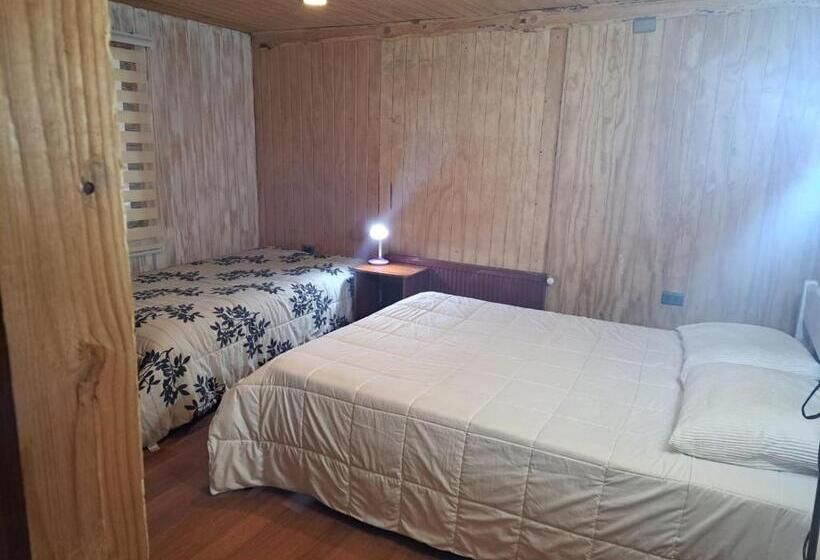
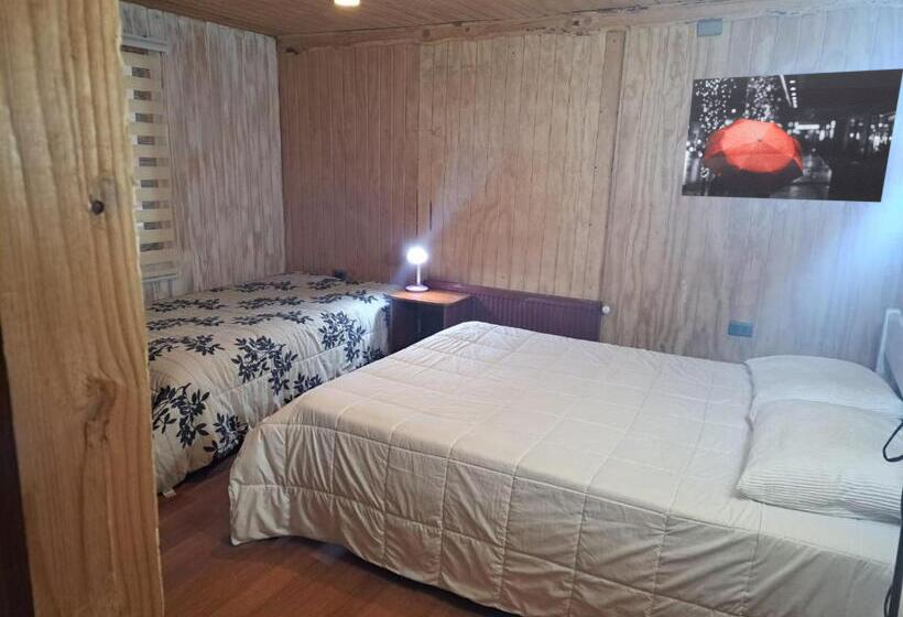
+ wall art (782, 138)
